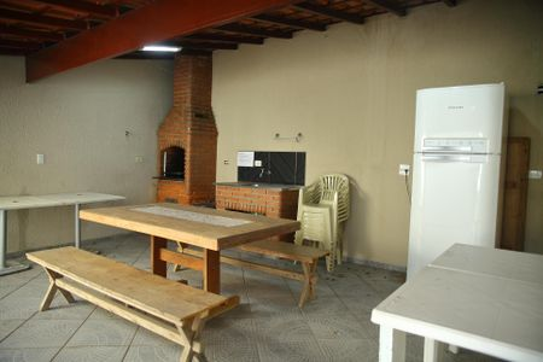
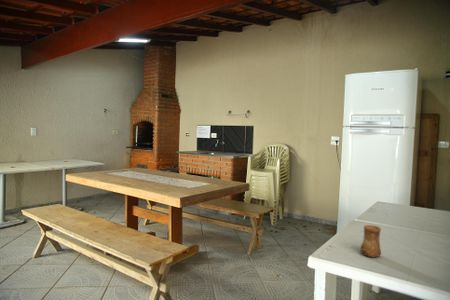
+ cup (371, 241)
